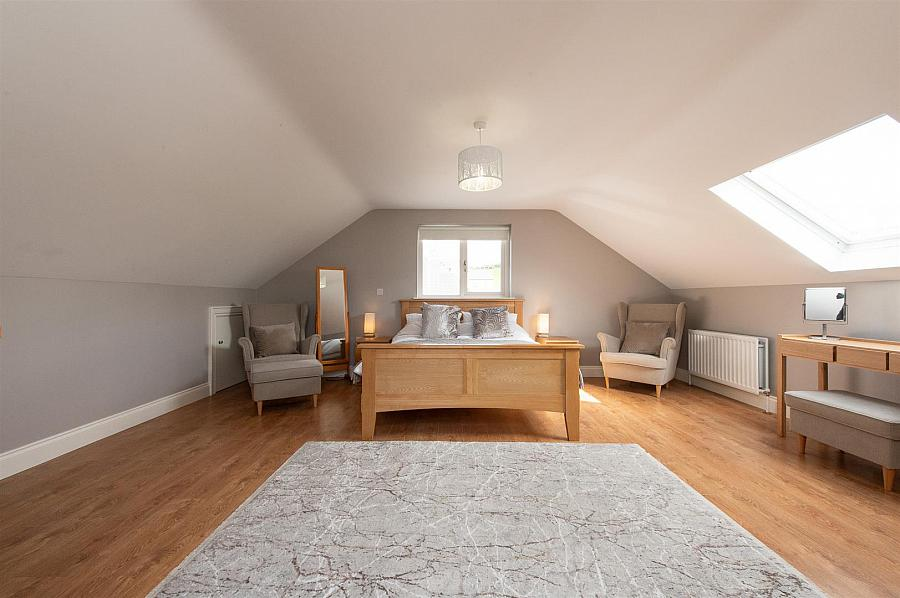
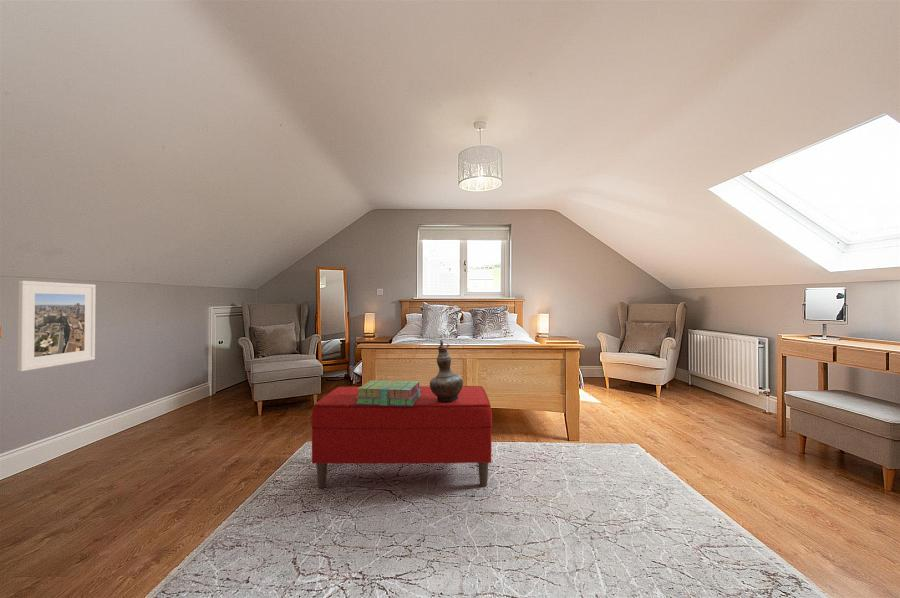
+ stack of books (389, 391)
+ decorative vase (446, 369)
+ bench (406, 432)
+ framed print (60, 323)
